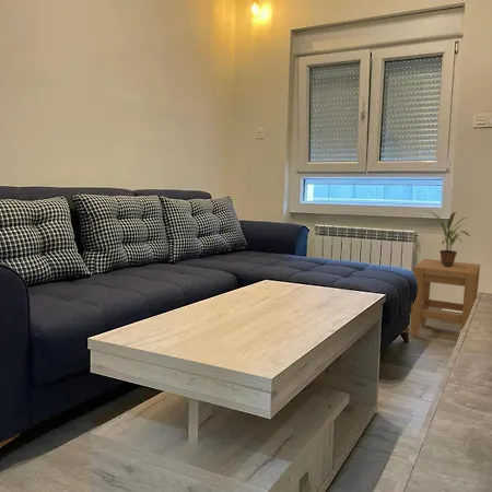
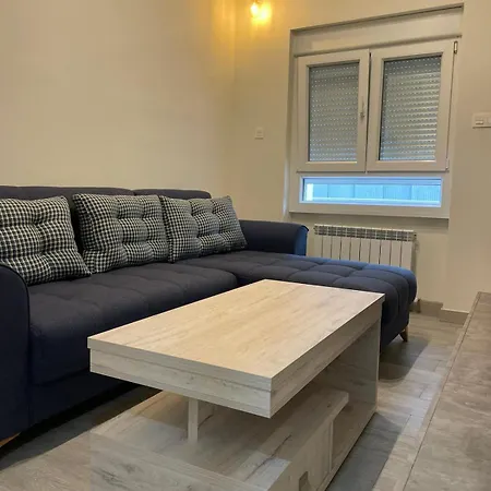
- stool (445, 302)
- potted plant (446, 237)
